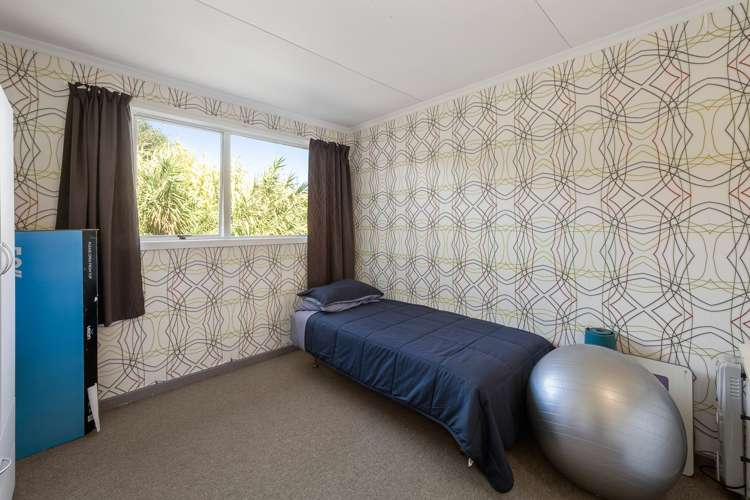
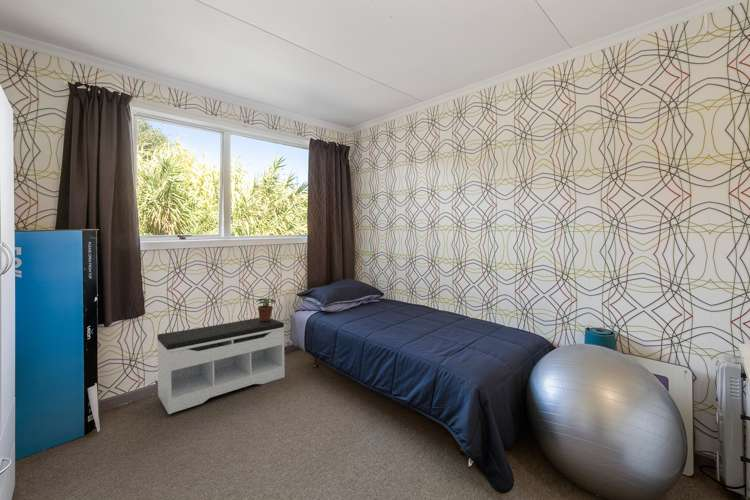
+ bench (225, 356)
+ potted plant (265, 309)
